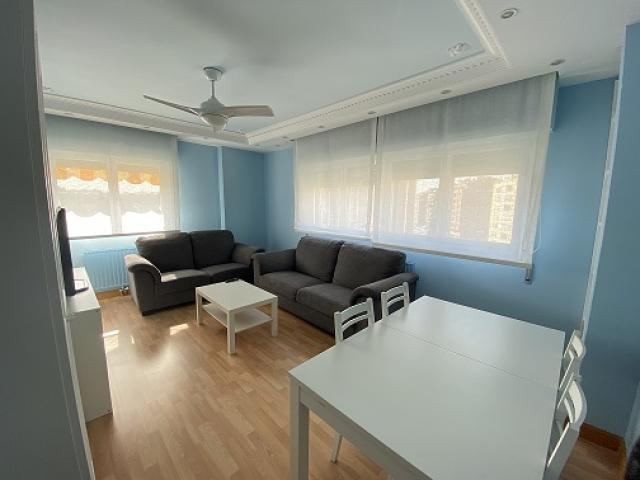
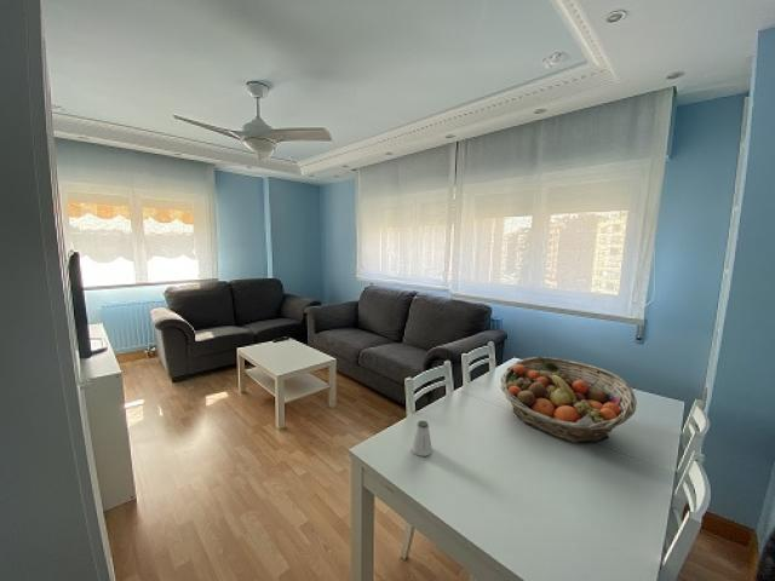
+ fruit basket (561, 395)
+ saltshaker (421, 436)
